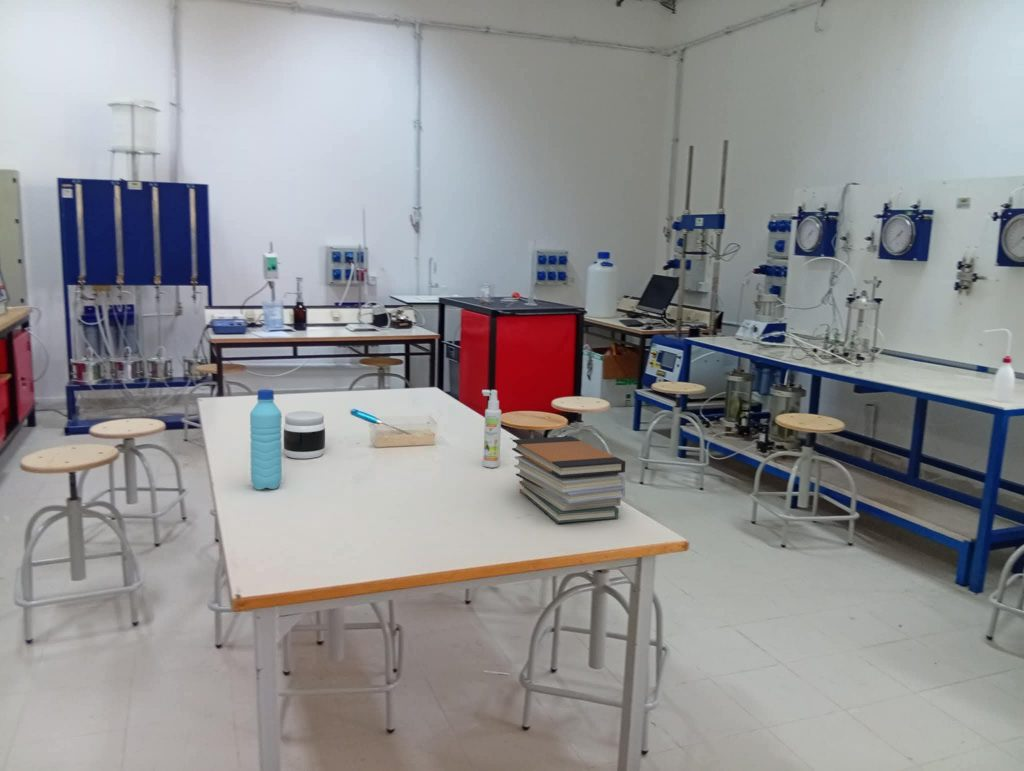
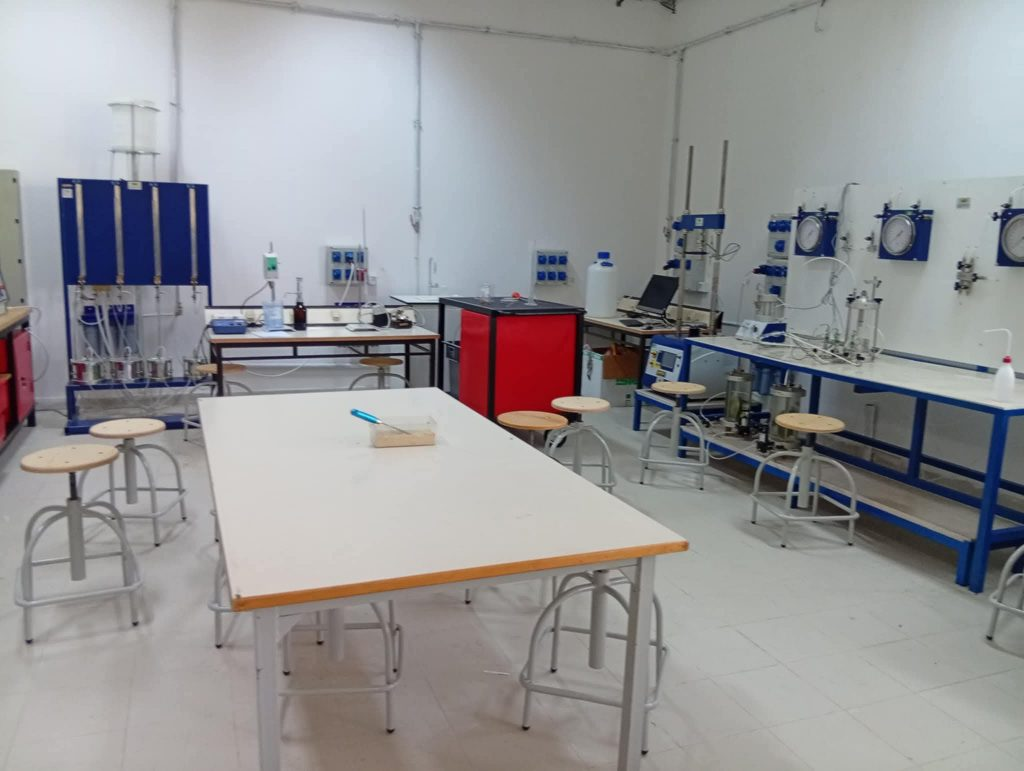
- water bottle (266, 439)
- jar (304, 434)
- book stack (566, 477)
- spray bottle (490, 428)
